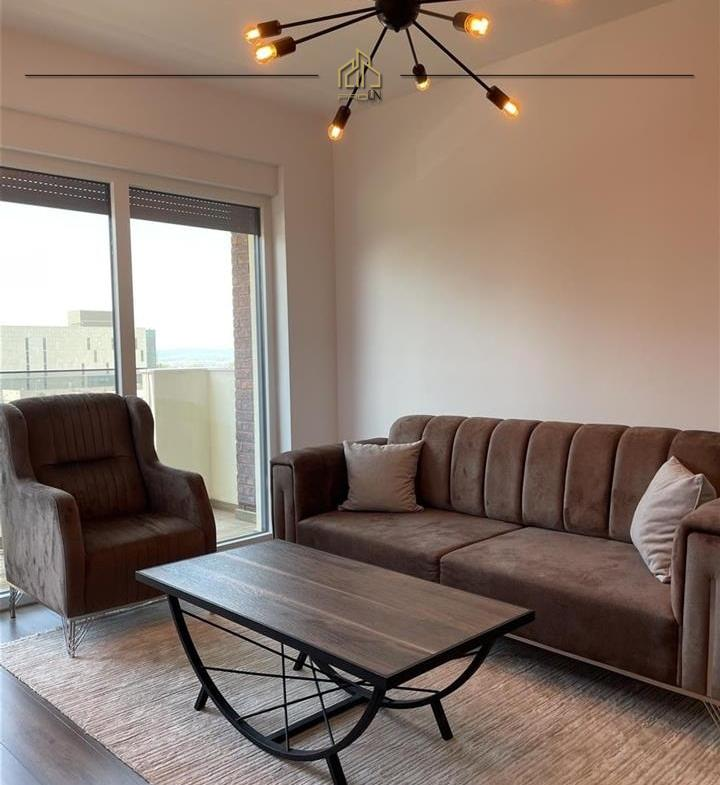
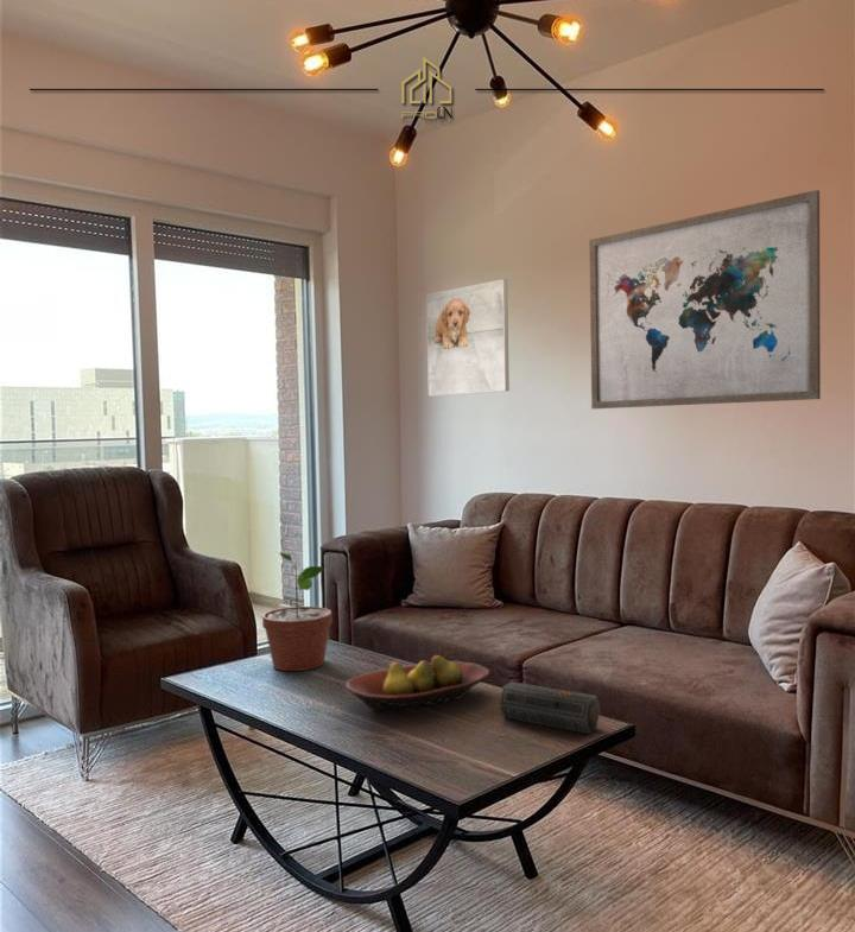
+ speaker (549, 706)
+ fruit bowl (418, 679)
+ potted plant (297, 606)
+ wall art (692, 311)
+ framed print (466, 340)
